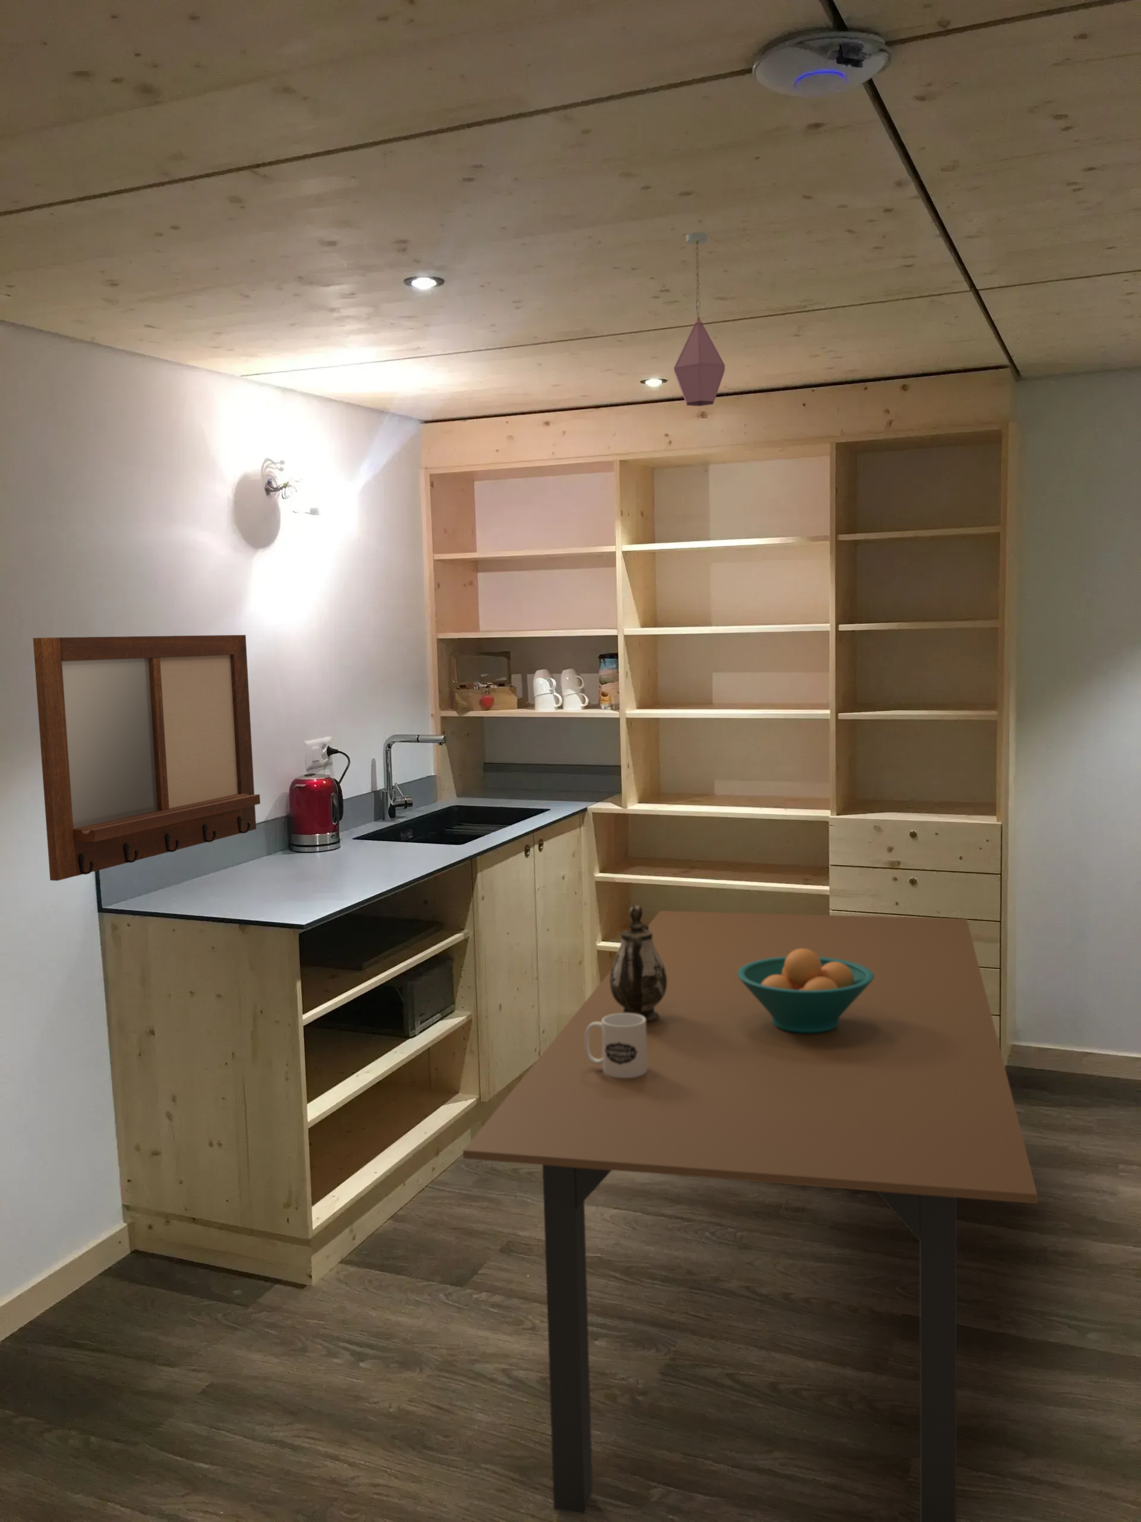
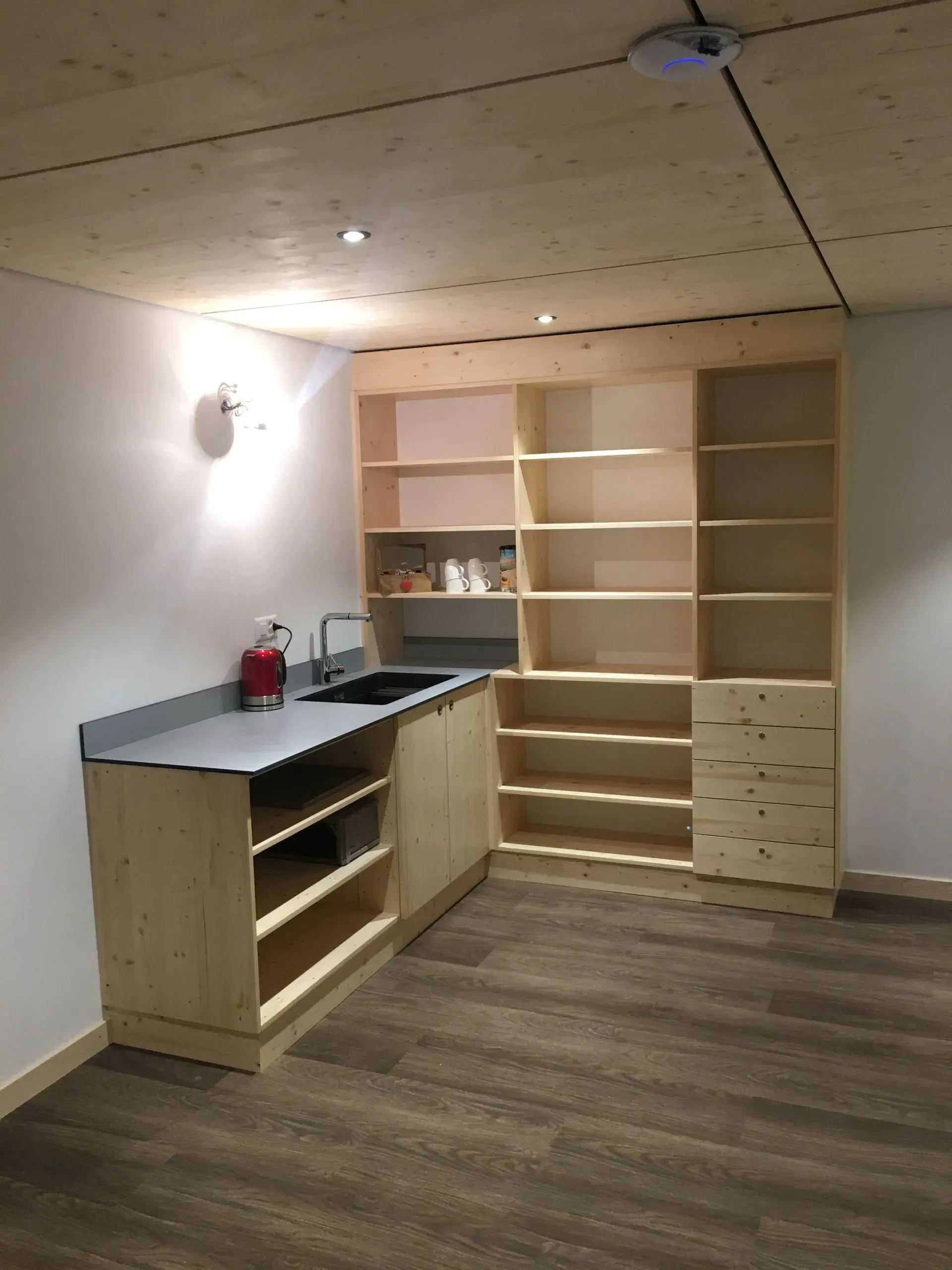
- teapot (638, 960)
- fruit bowl (804, 986)
- dining table (785, 1159)
- writing board (167, 745)
- mug (615, 1043)
- pendant light (699, 320)
